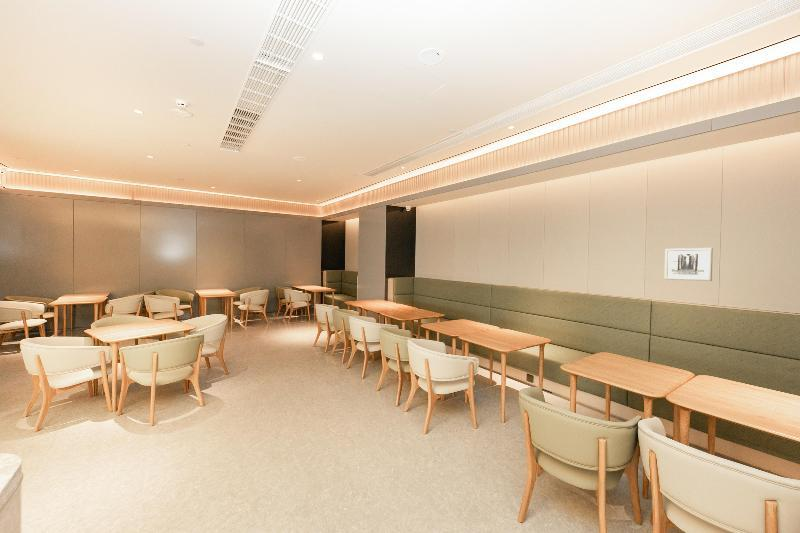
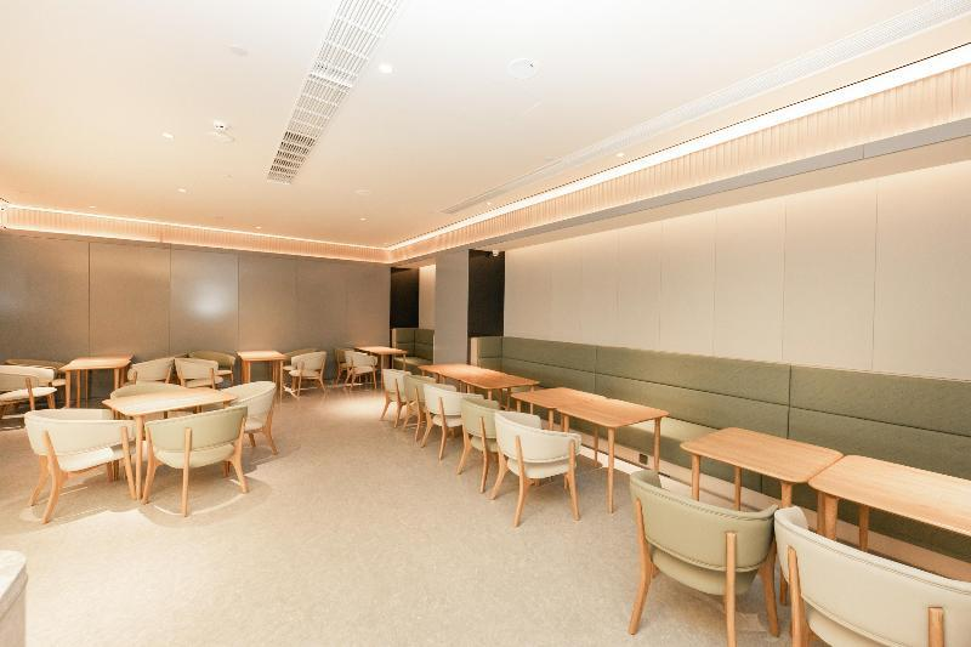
- wall art (687, 264)
